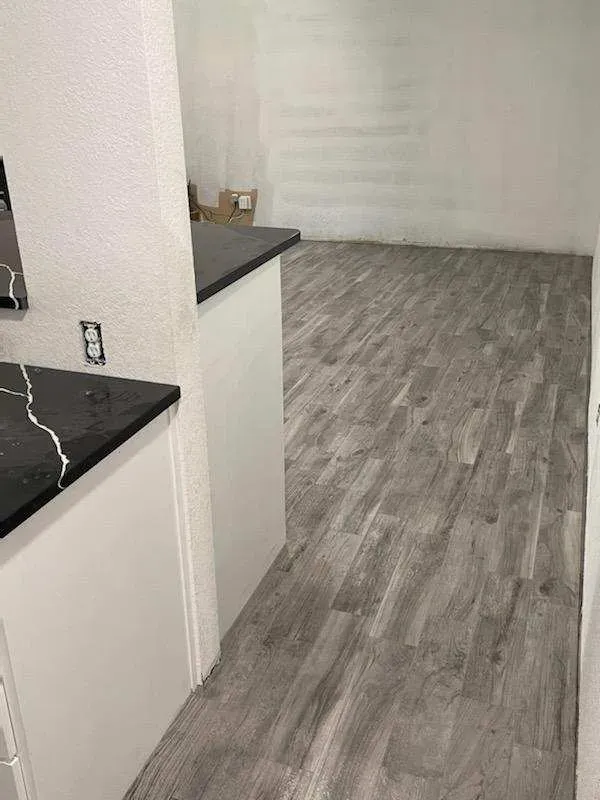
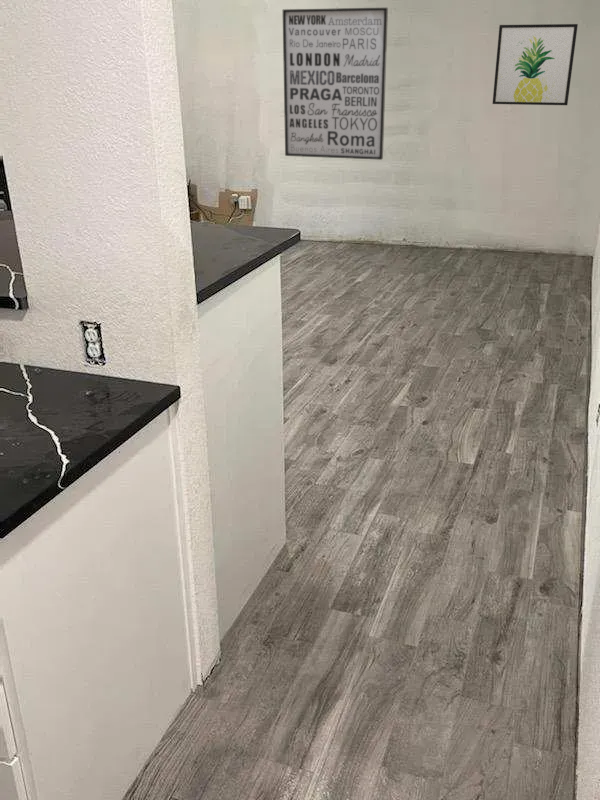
+ wall art (533, 65)
+ wall art (333, 85)
